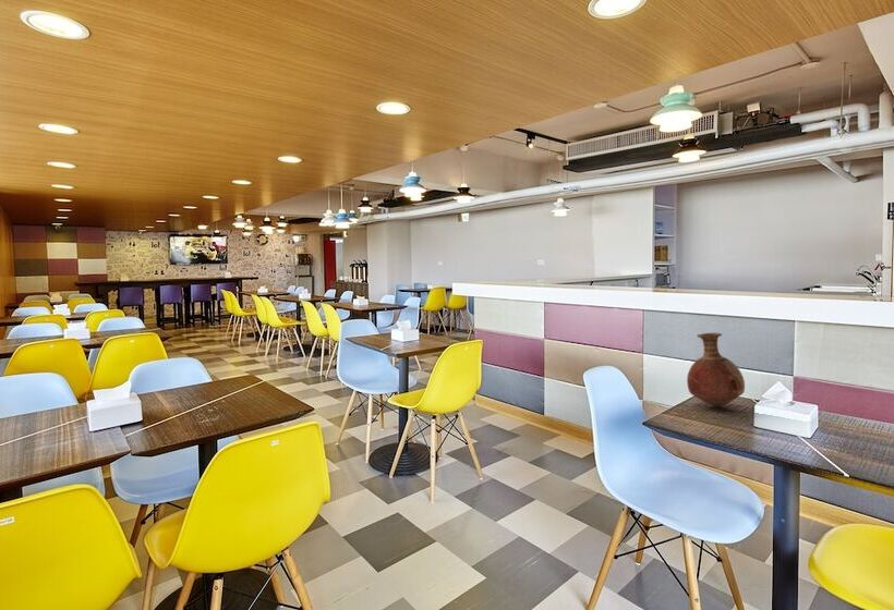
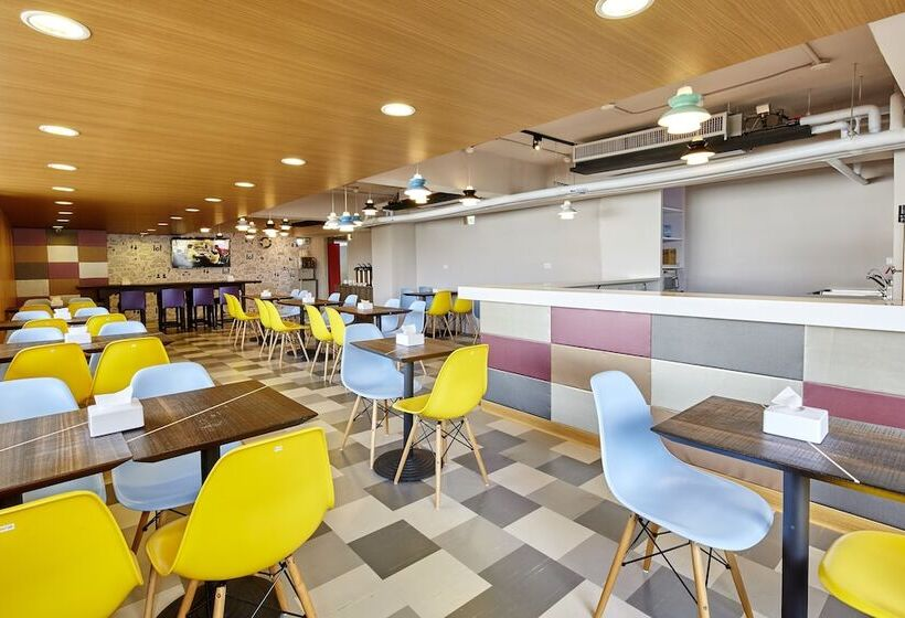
- vase (714, 369)
